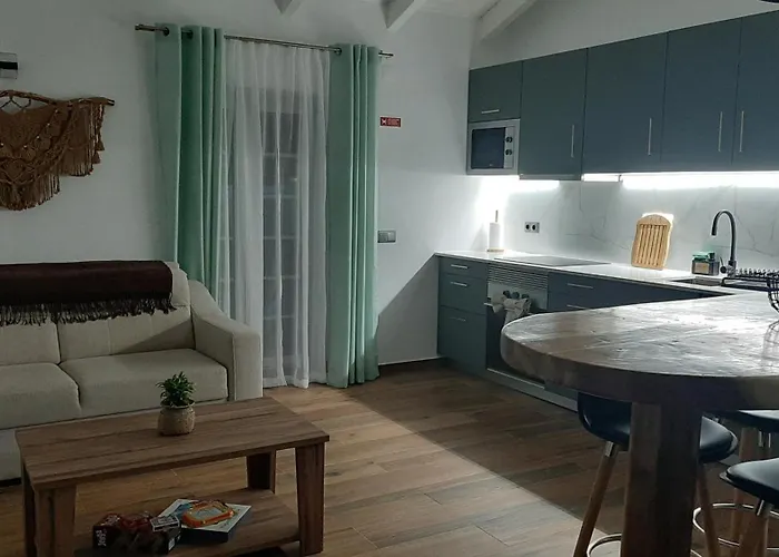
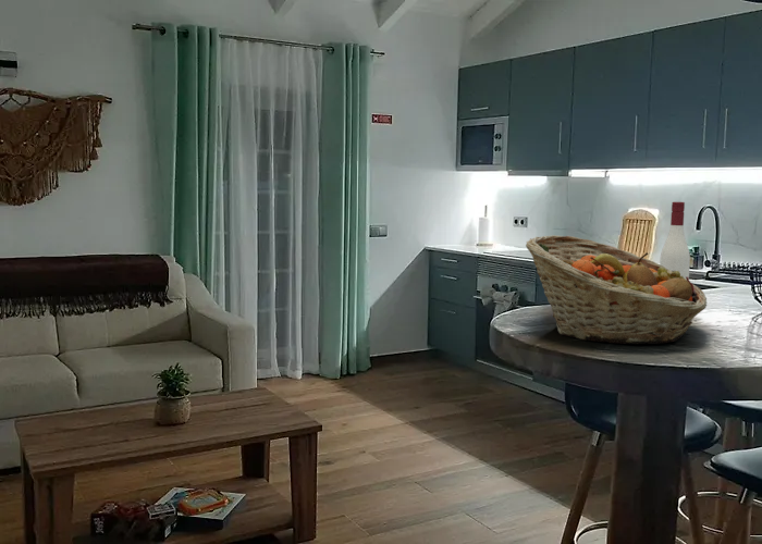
+ fruit basket (614, 284)
+ alcohol (675, 255)
